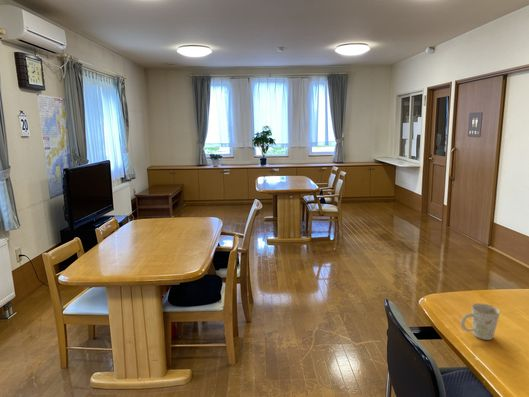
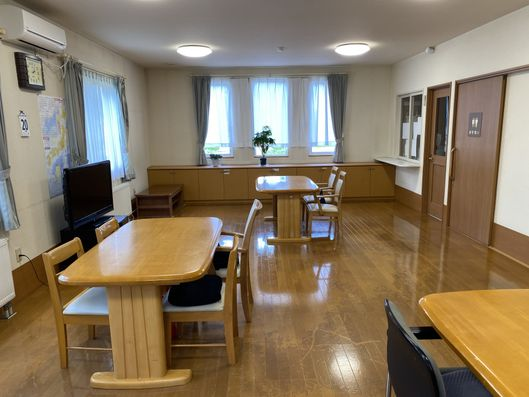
- mug (478, 322)
